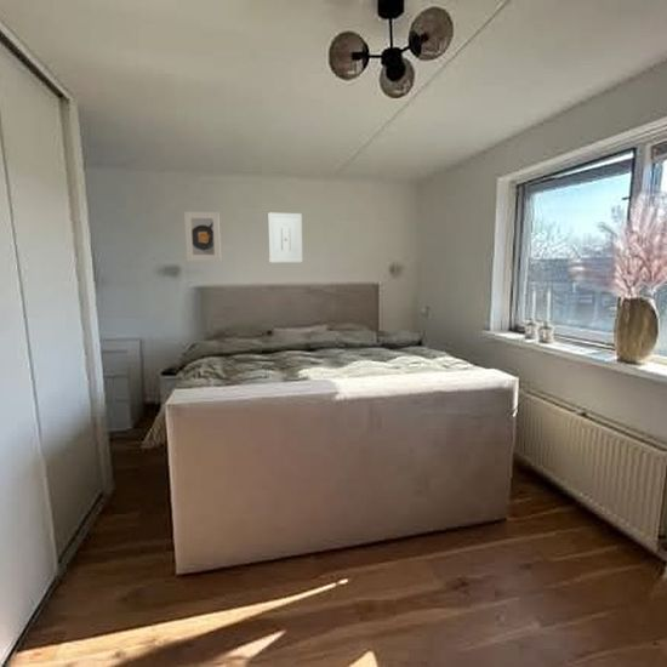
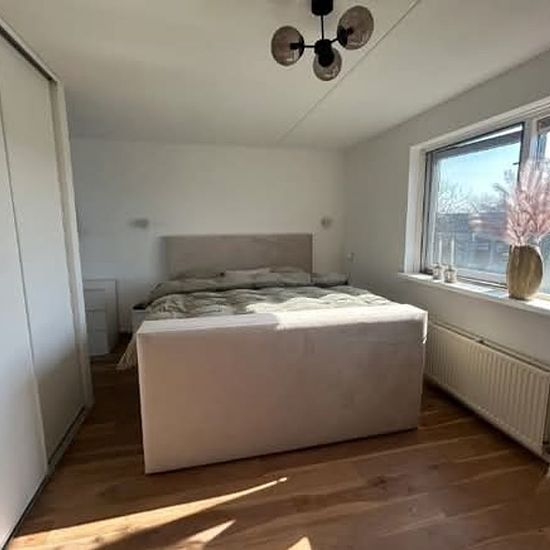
- wall art (285, 238)
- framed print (203, 236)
